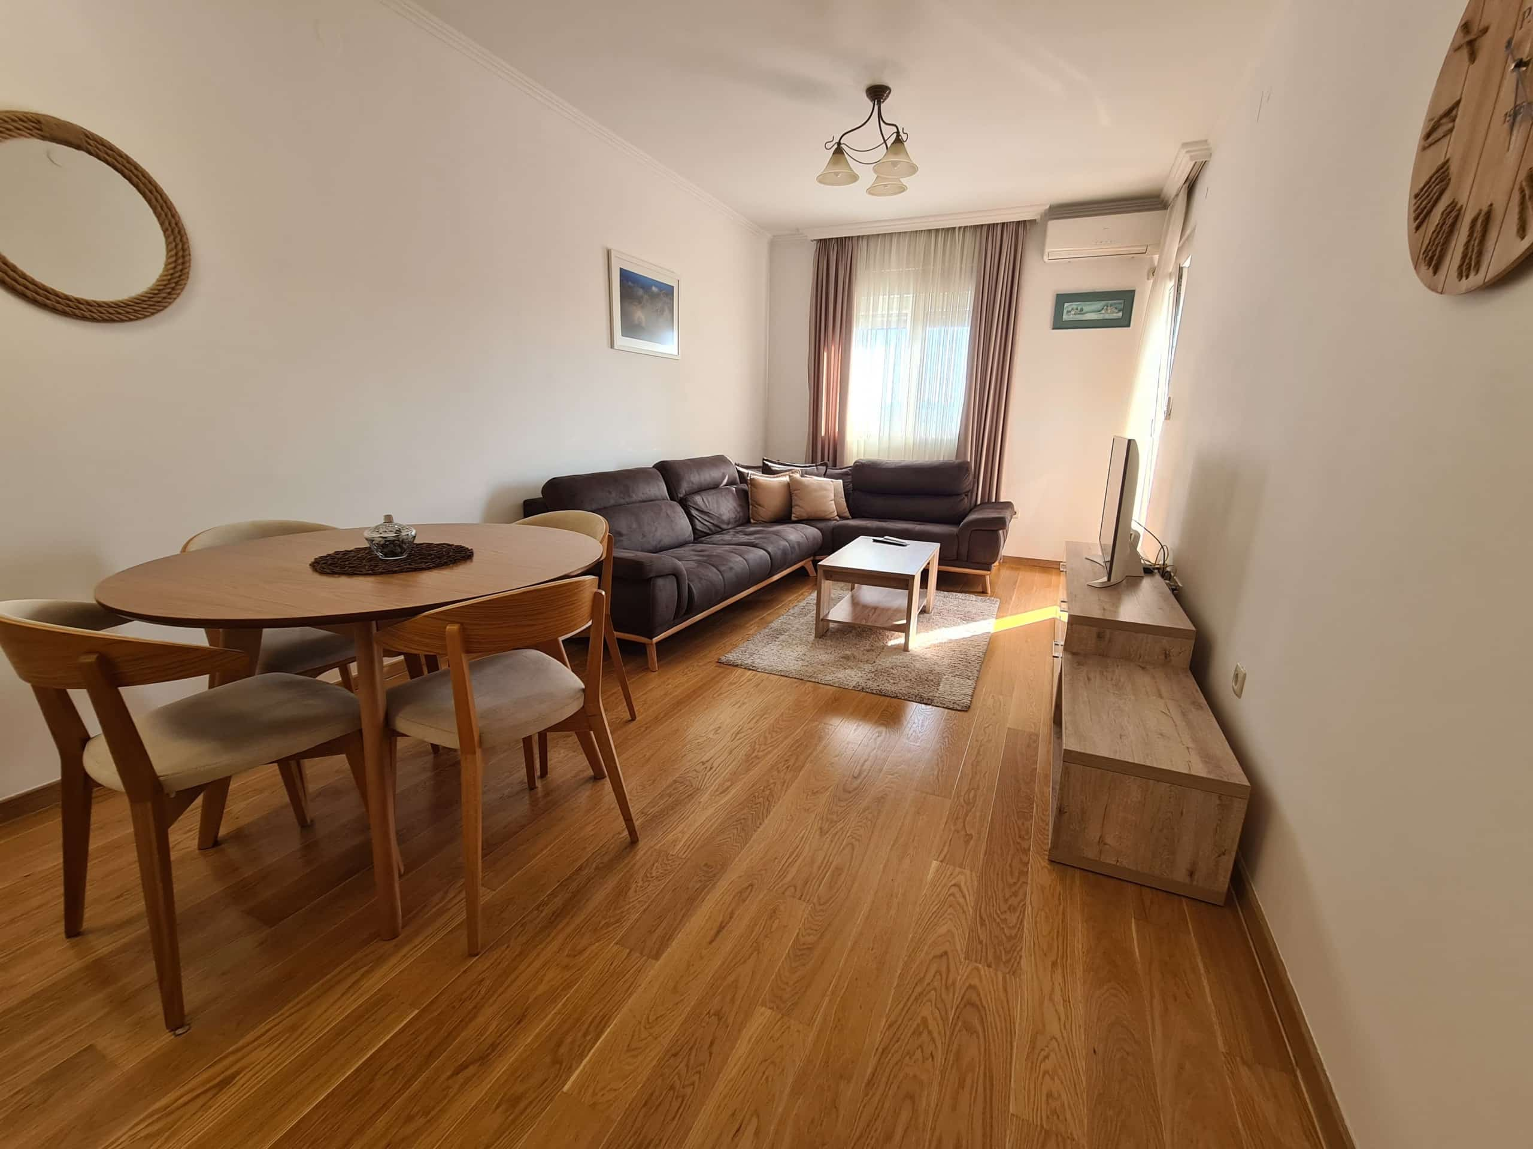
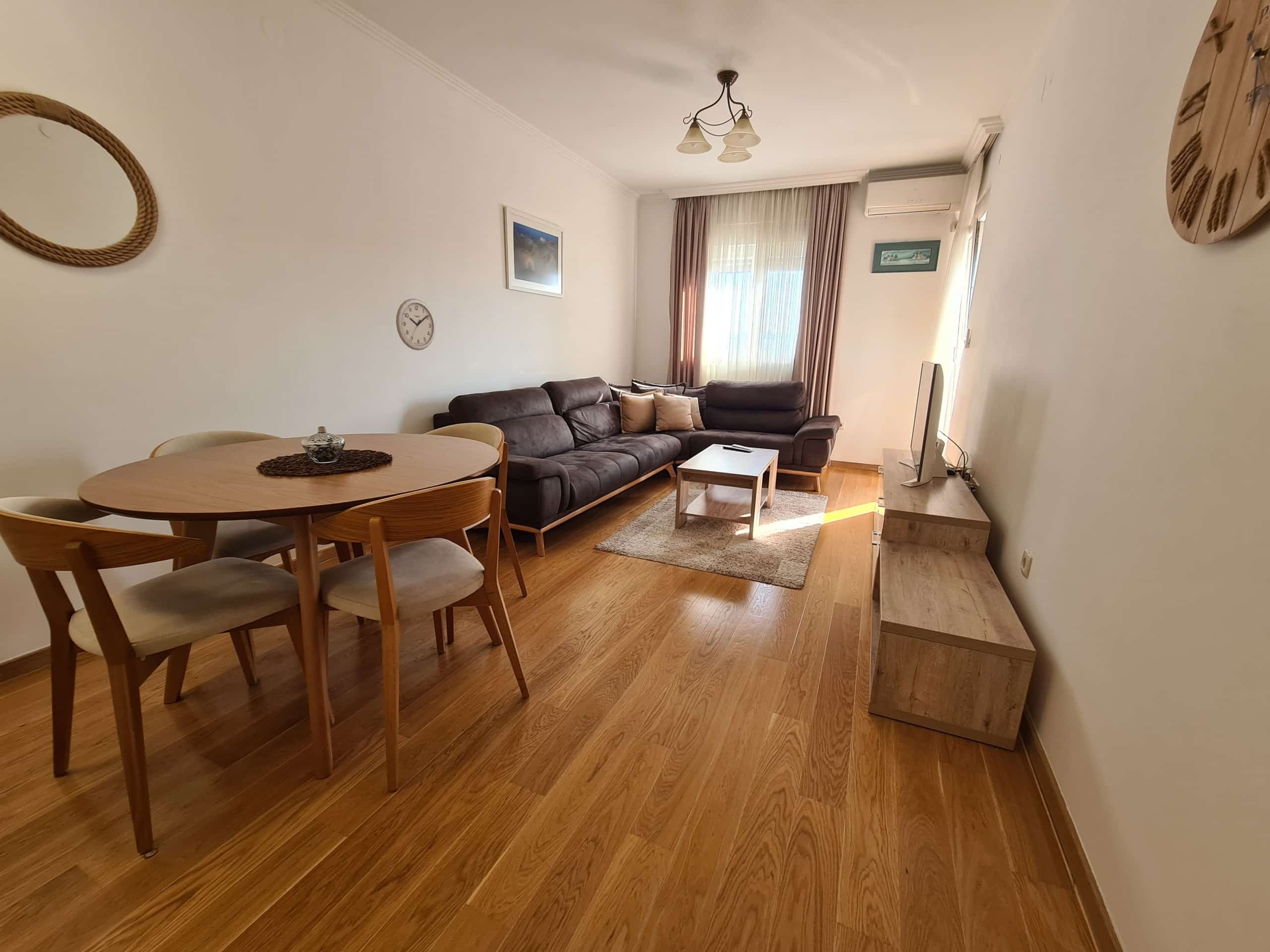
+ wall clock (417, 324)
